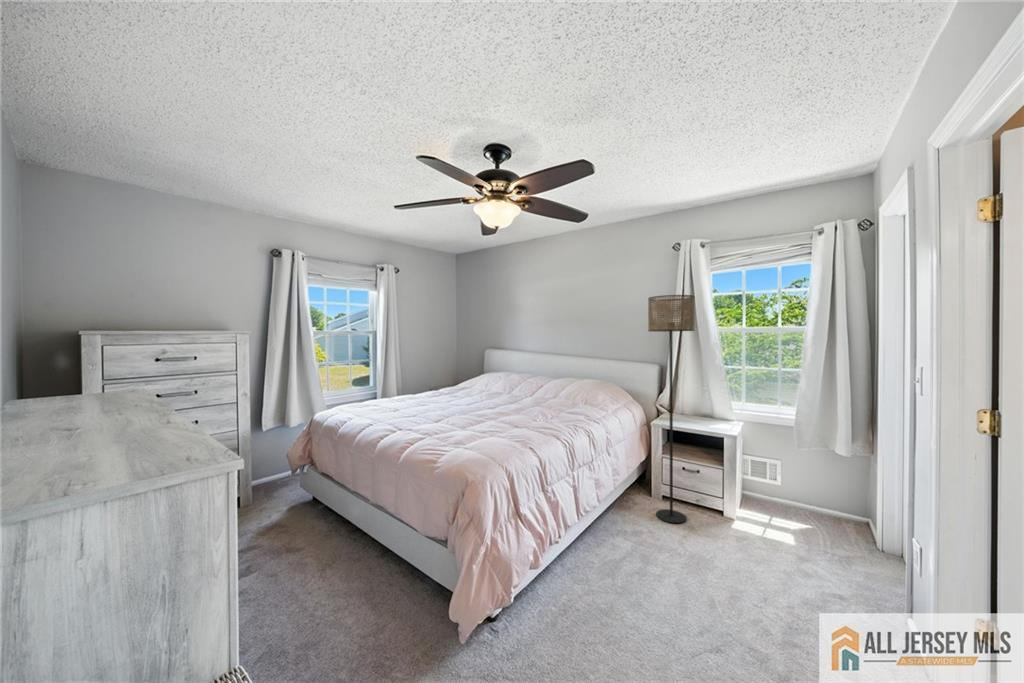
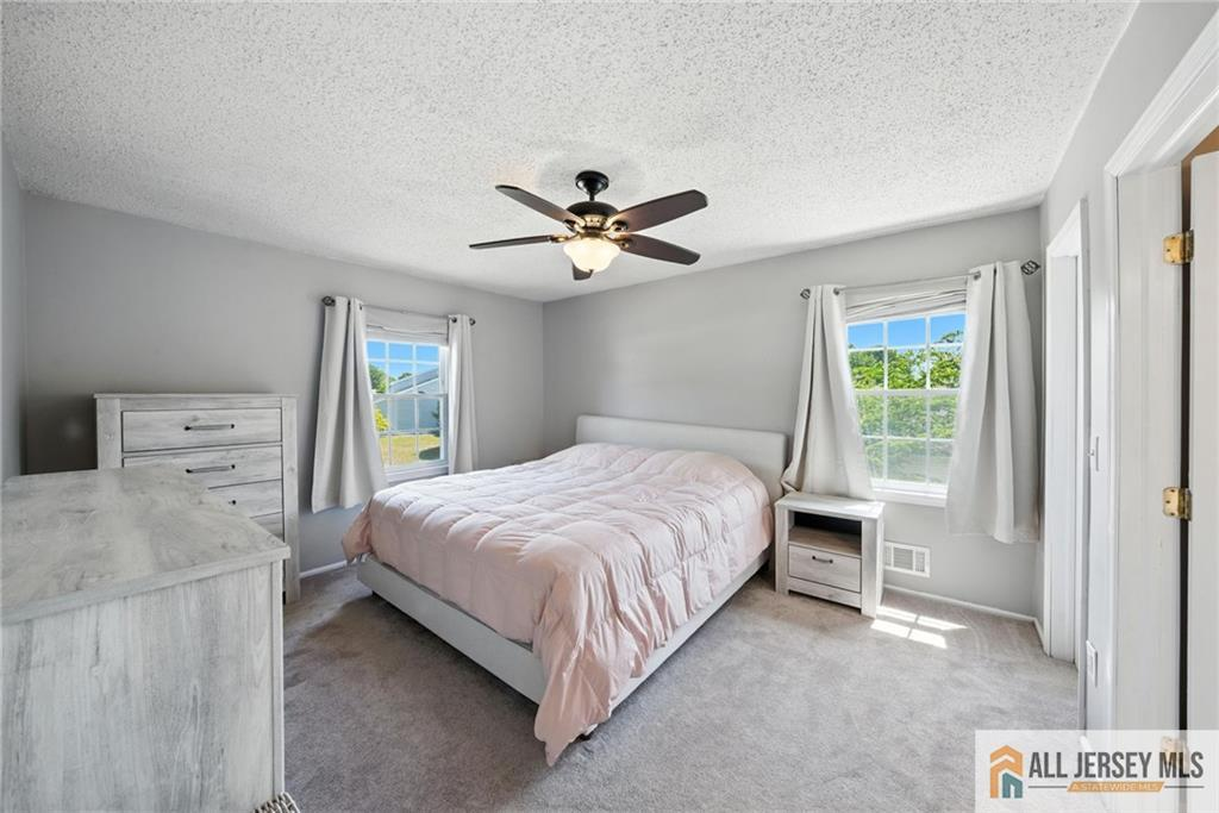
- floor lamp (671, 407)
